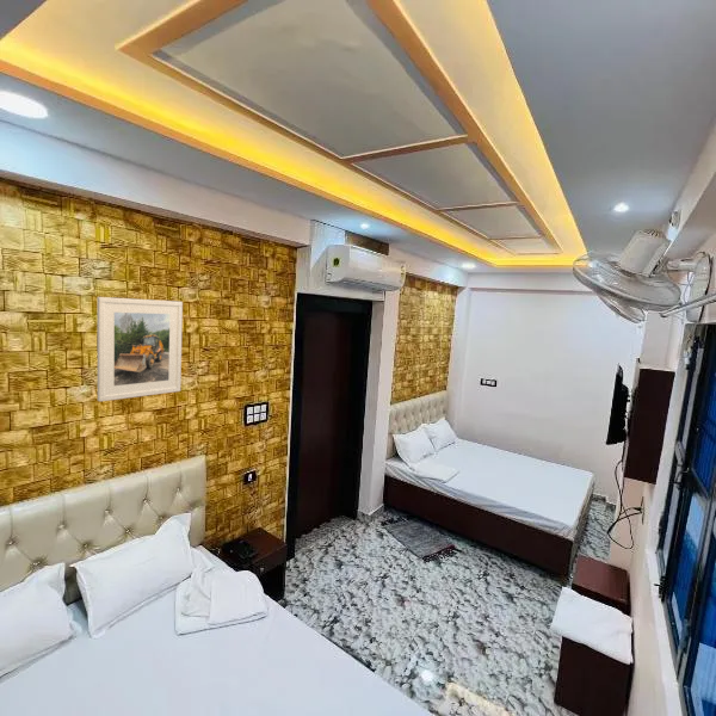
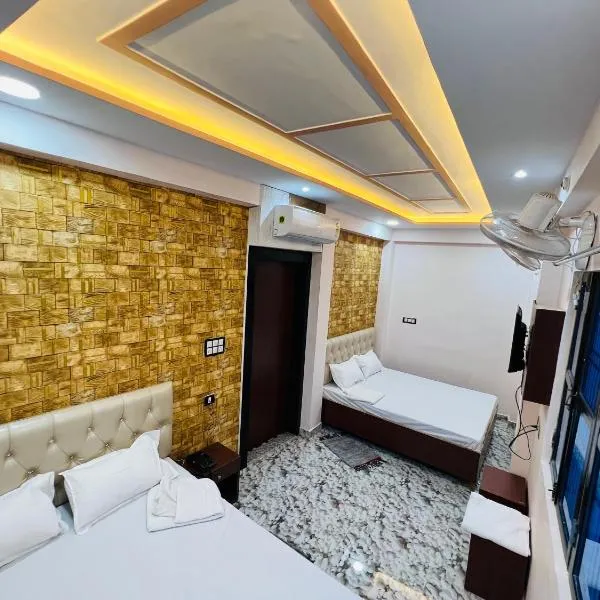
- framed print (142, 347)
